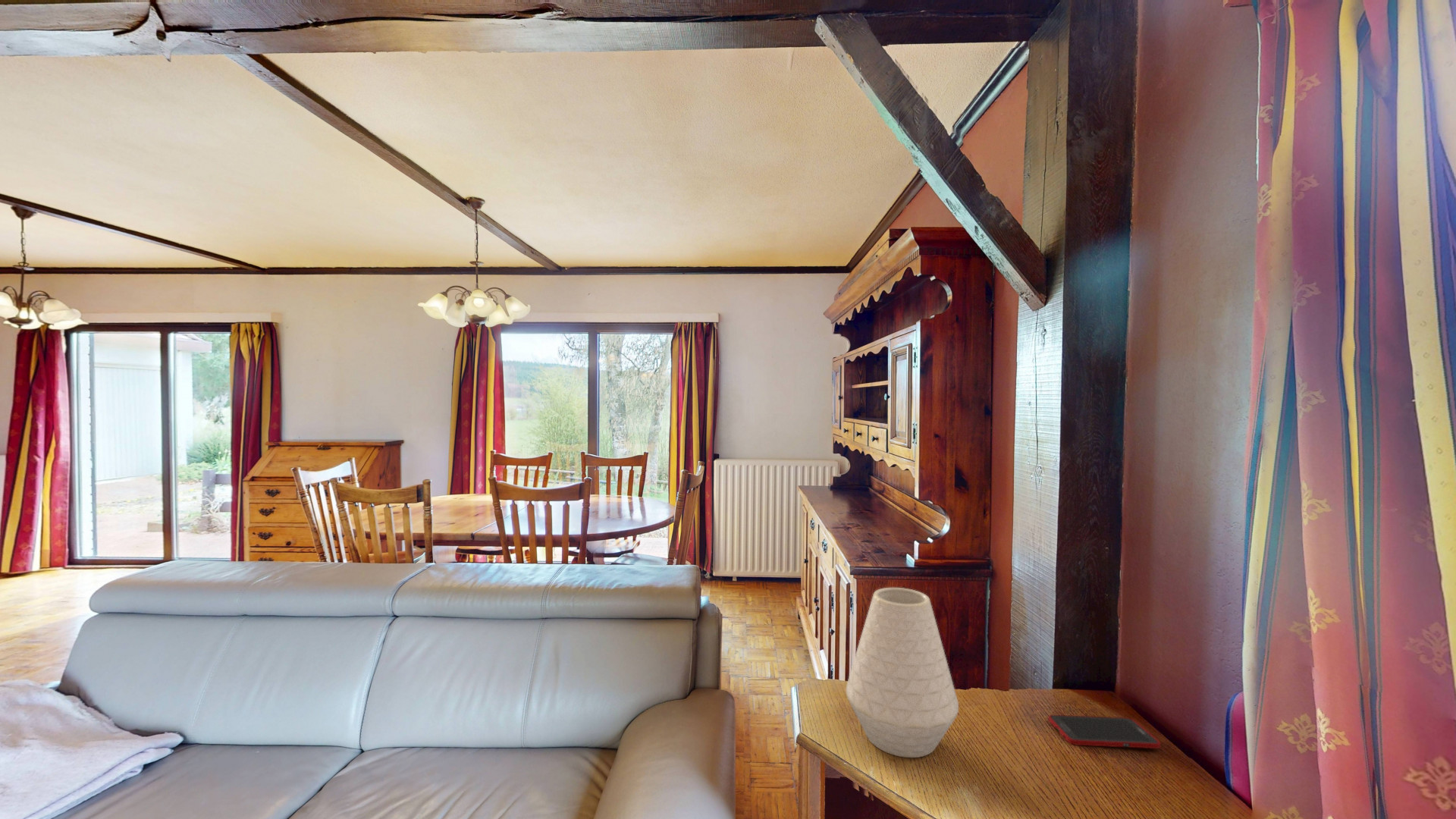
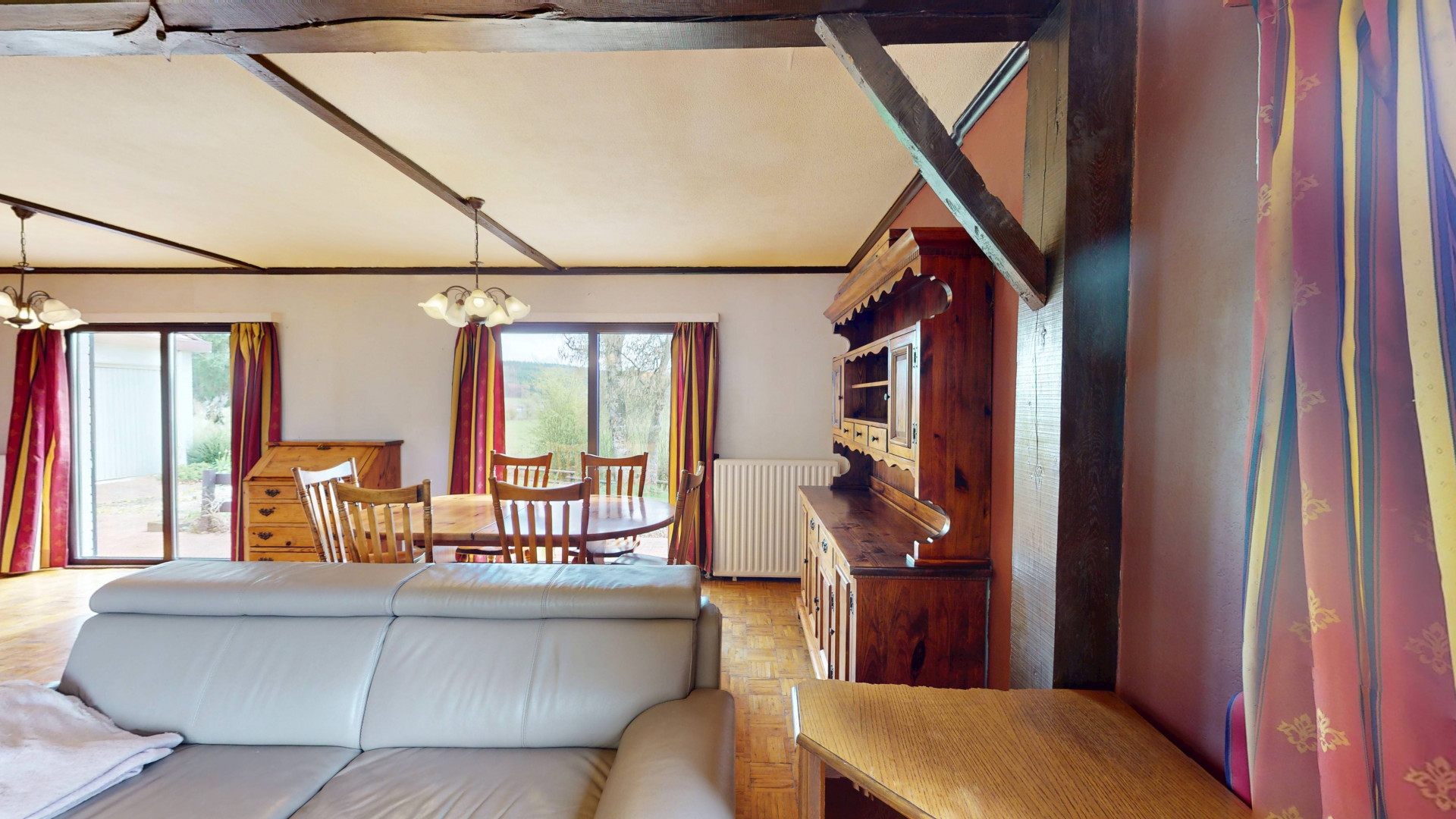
- vase (900, 667)
- cell phone (1102, 731)
